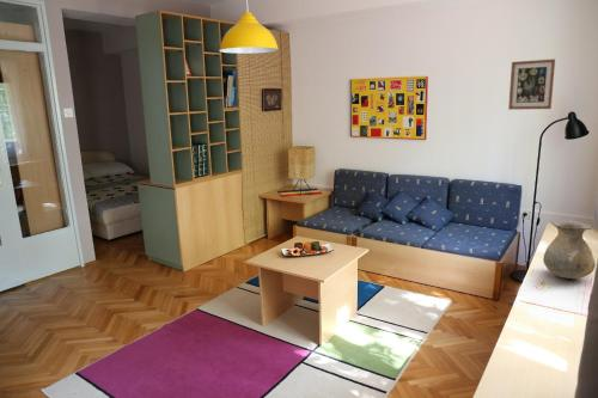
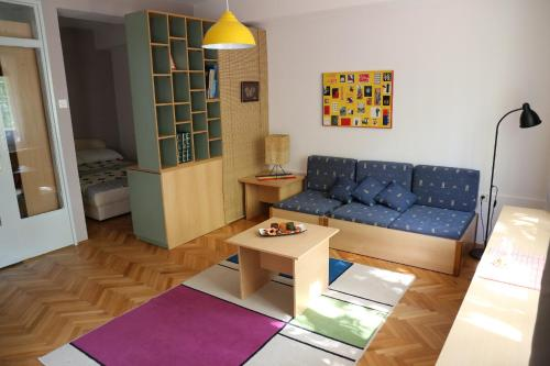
- vase (569, 250)
- wall art (531, 85)
